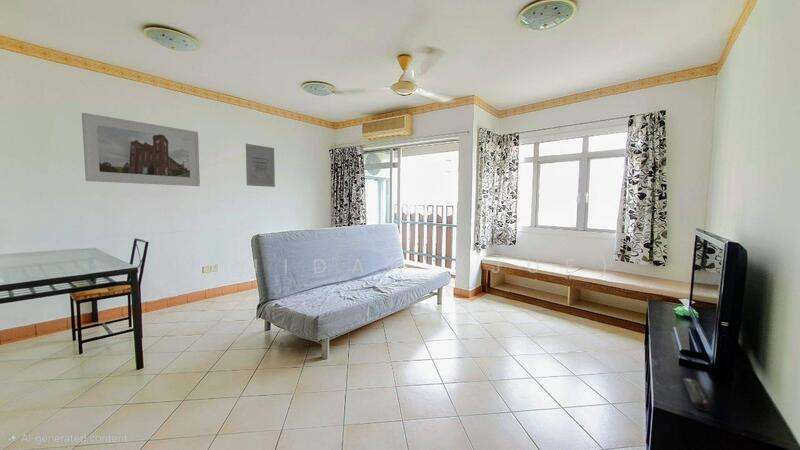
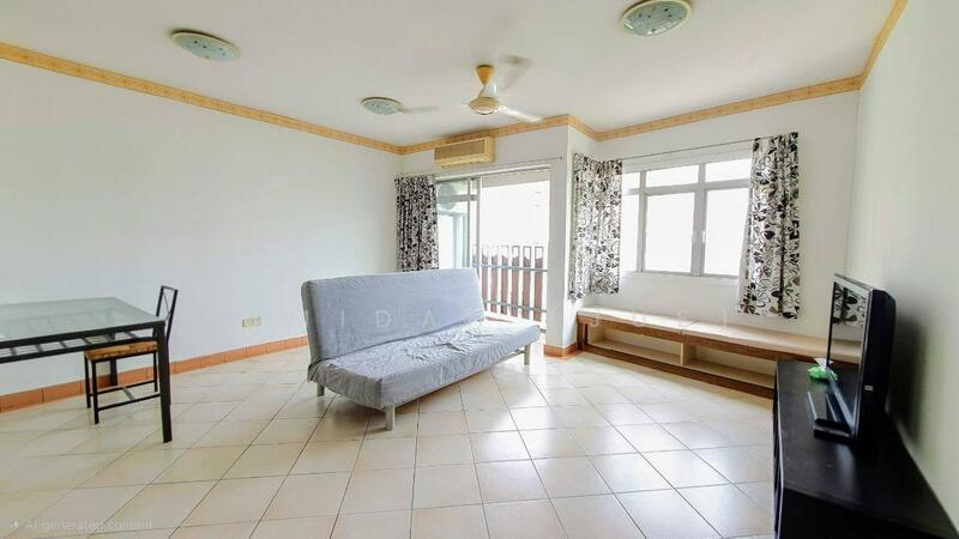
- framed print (147, 153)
- remote control (695, 392)
- wall art (260, 166)
